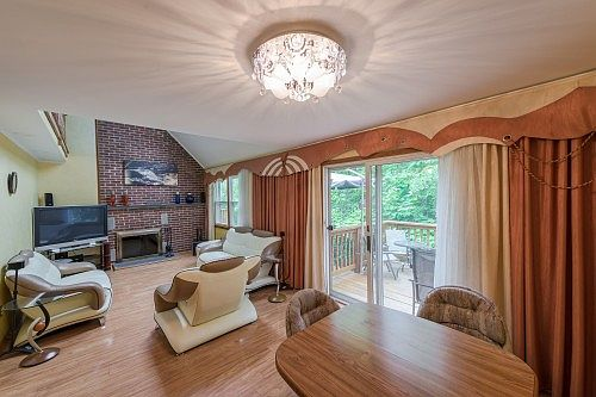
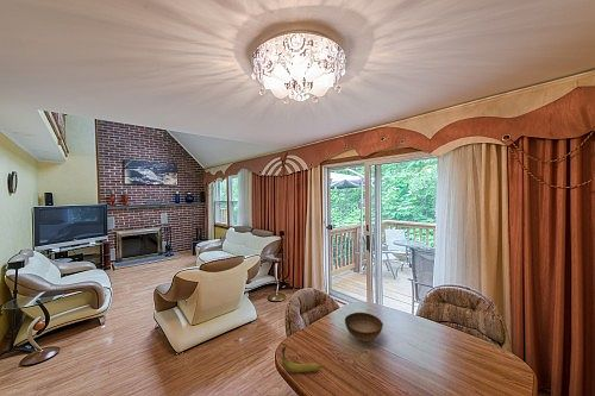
+ bowl (363, 329)
+ banana (301, 364)
